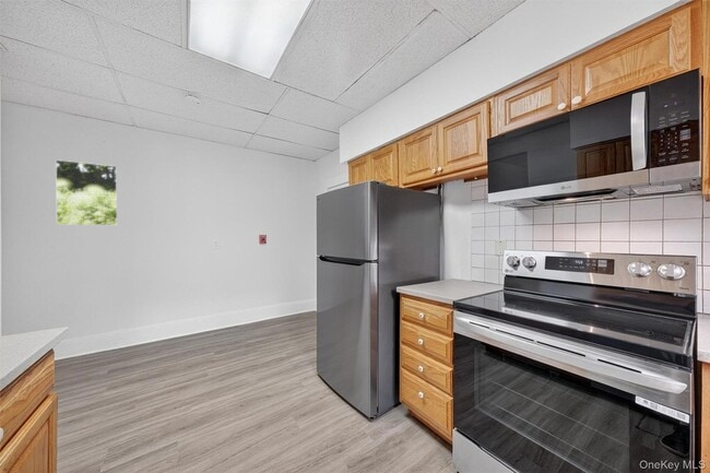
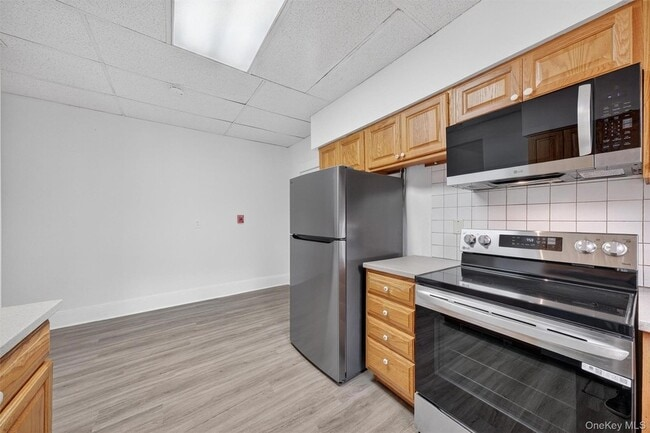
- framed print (87, 193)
